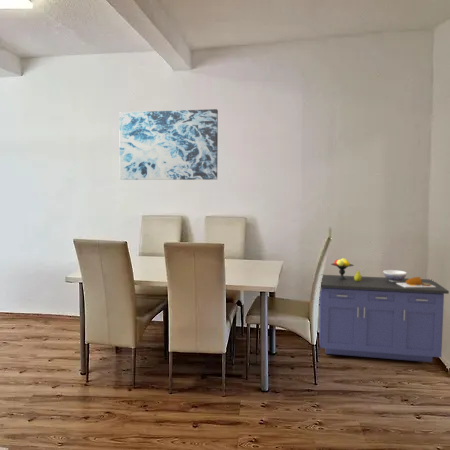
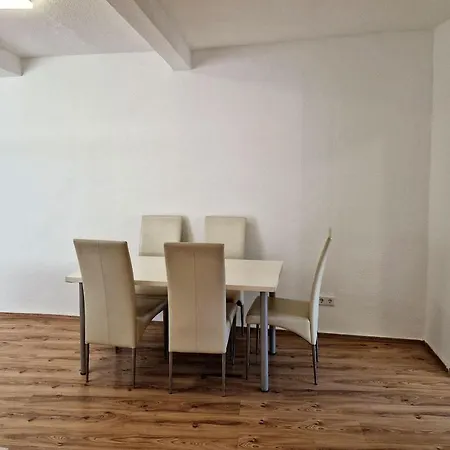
- wall art (167, 145)
- storage cabinet (376, 306)
